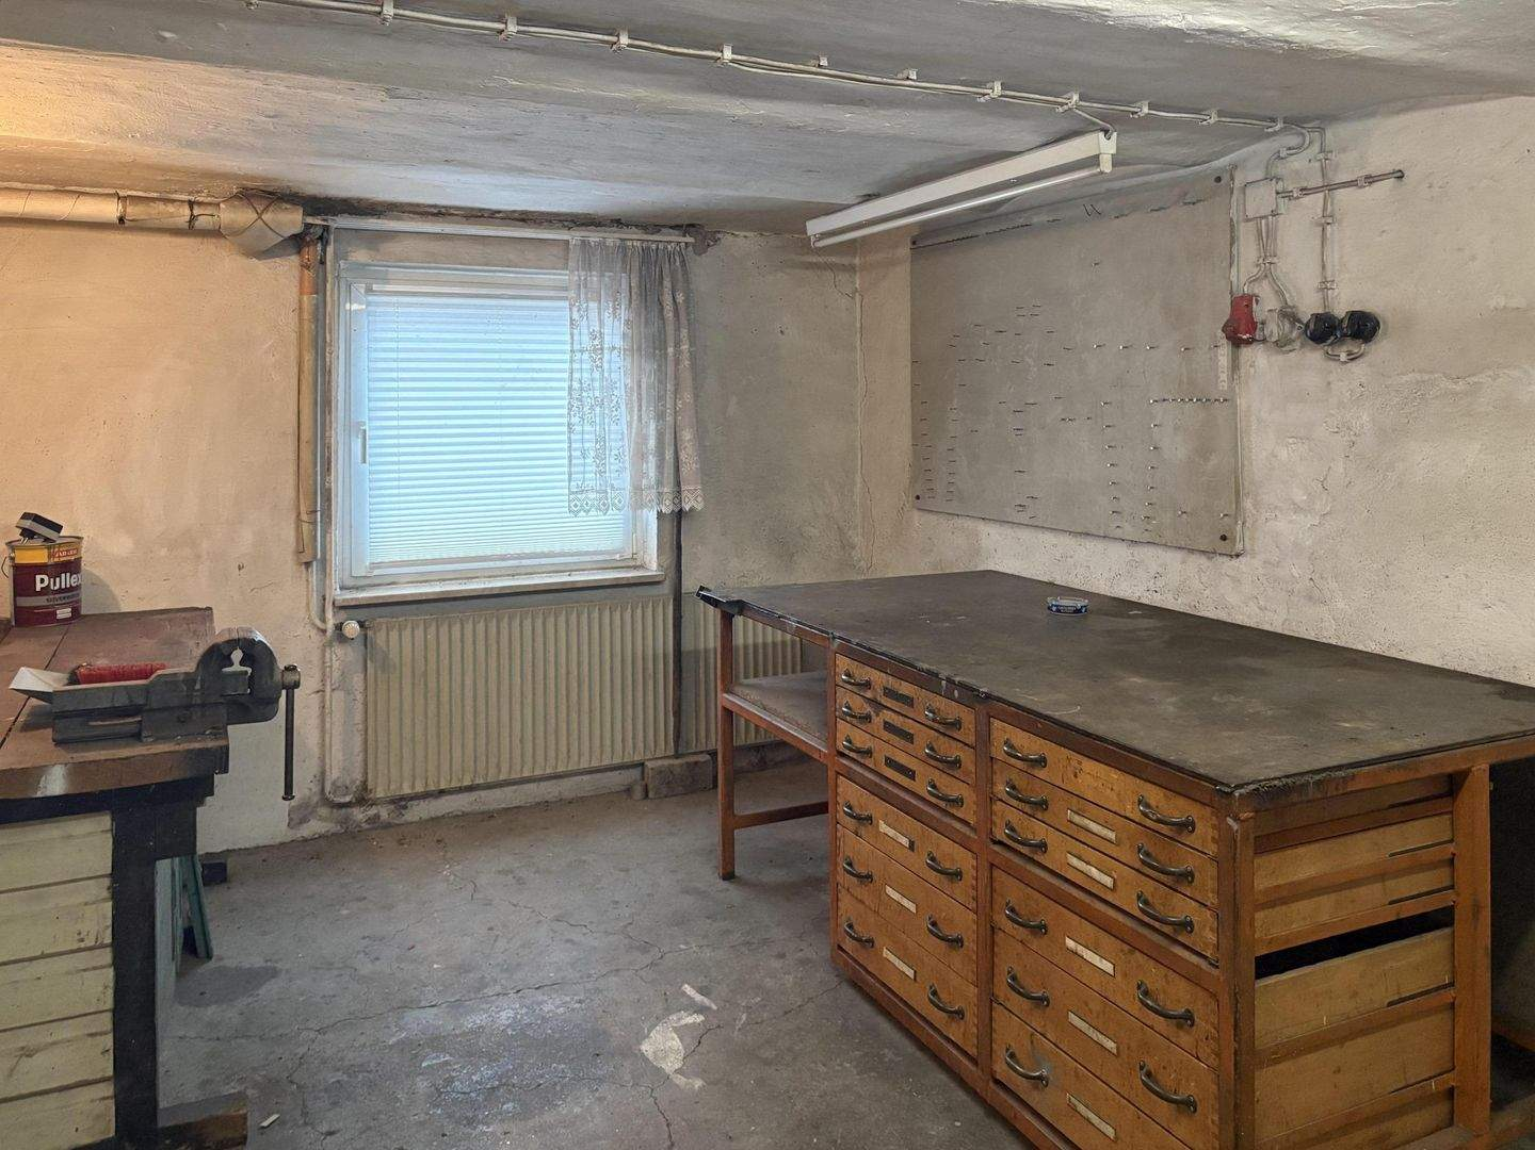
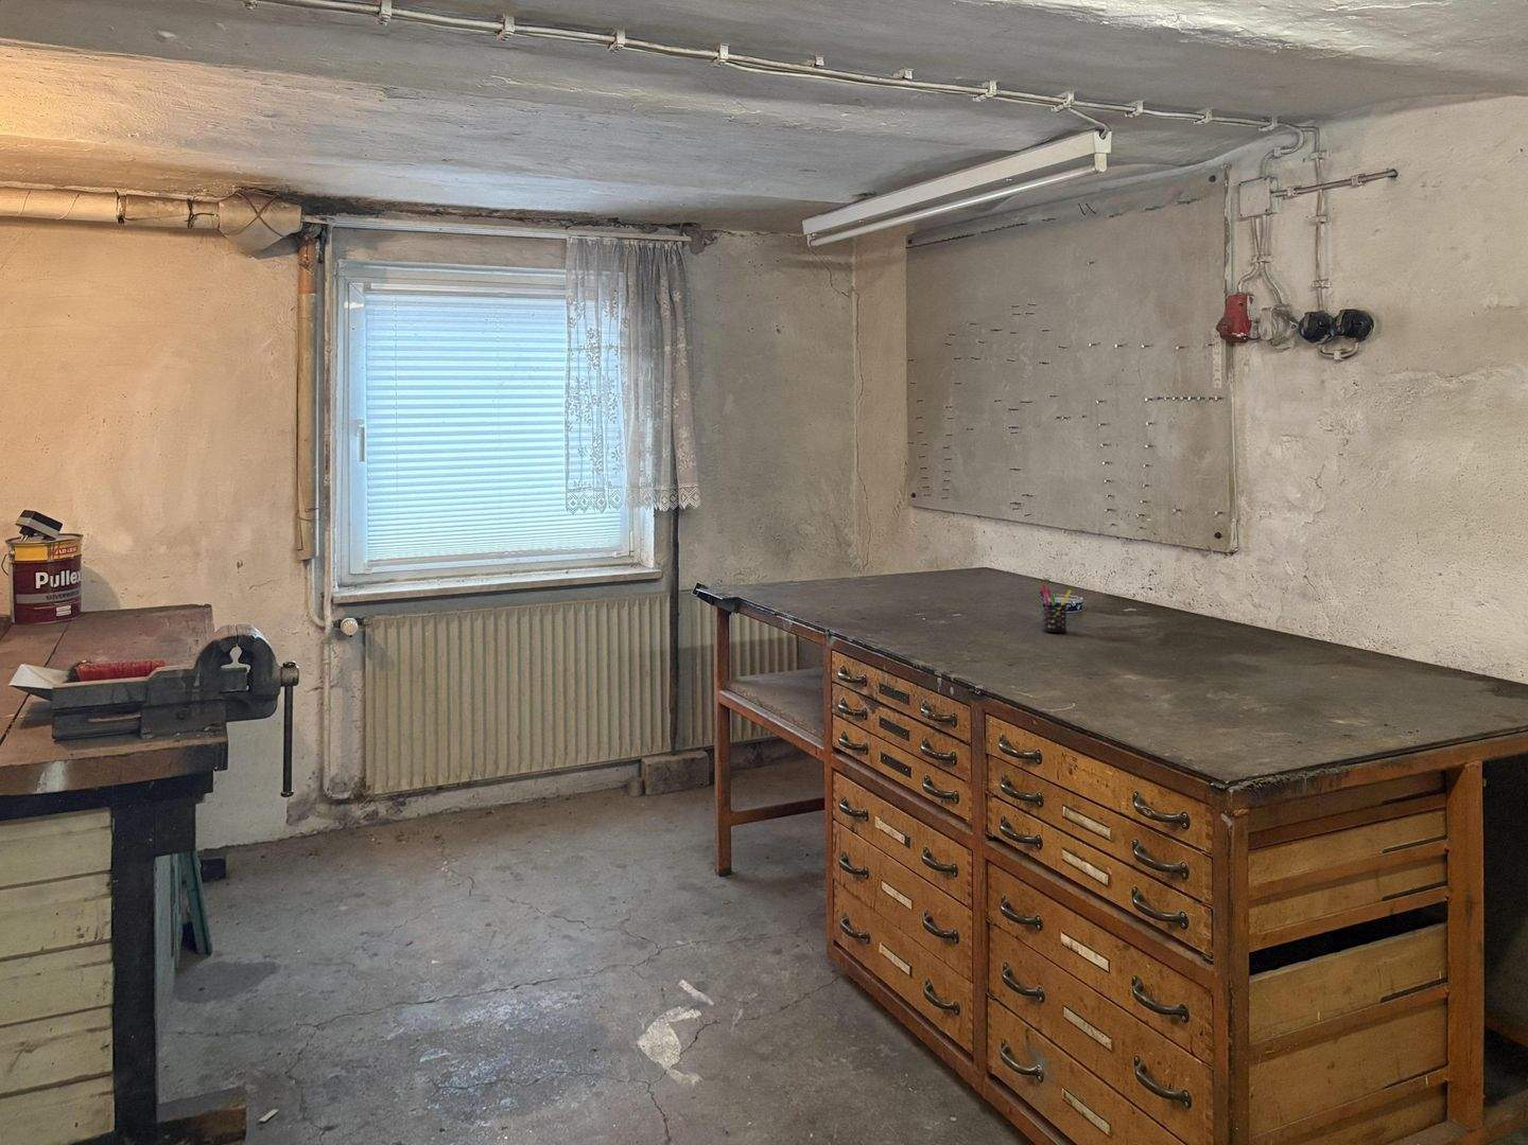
+ pen holder (1053, 607)
